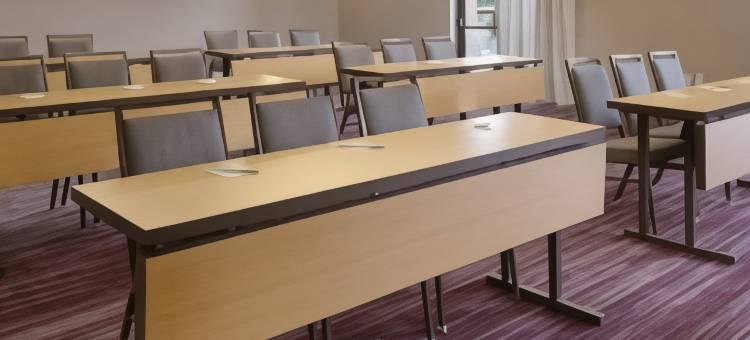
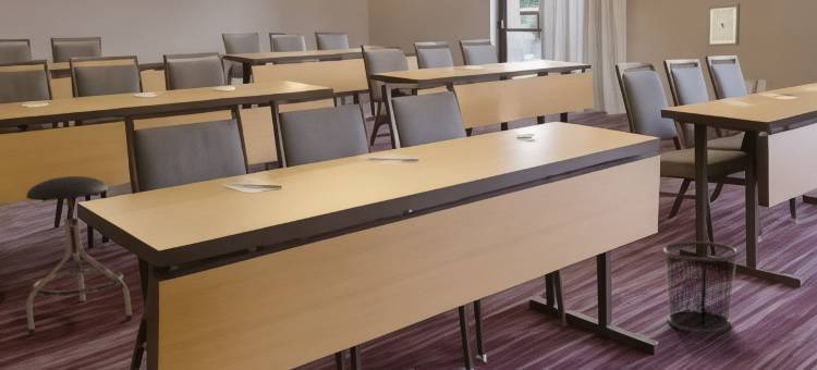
+ waste bin (699, 285)
+ wall art (723, 25)
+ stool (69, 249)
